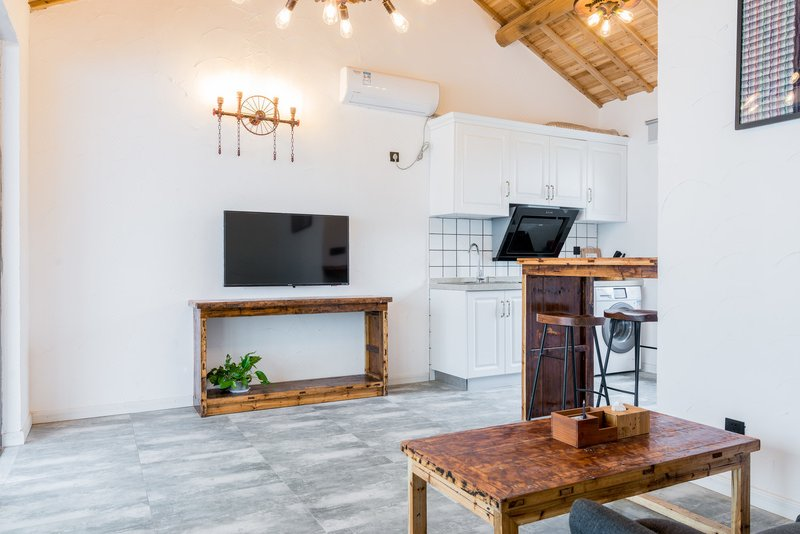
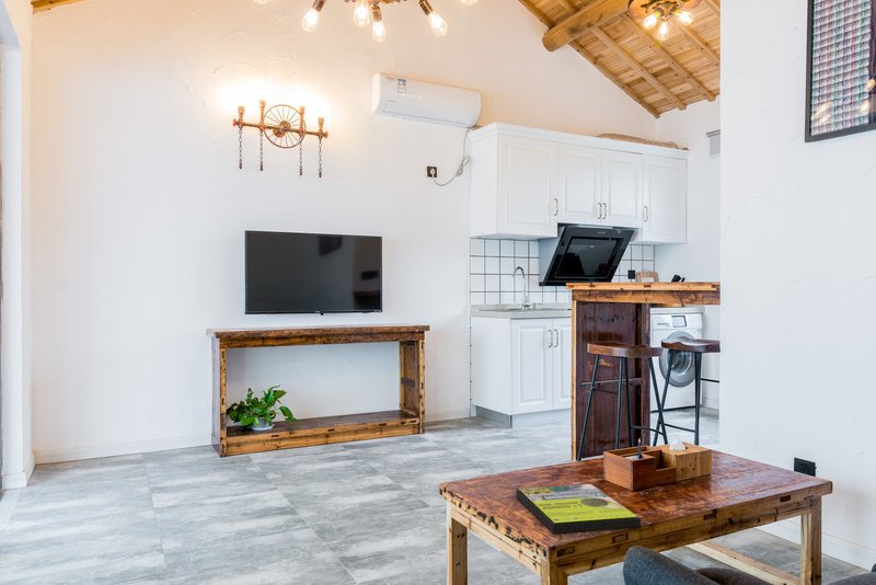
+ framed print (574, 506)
